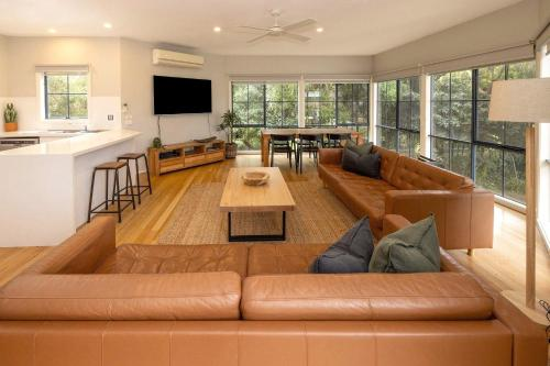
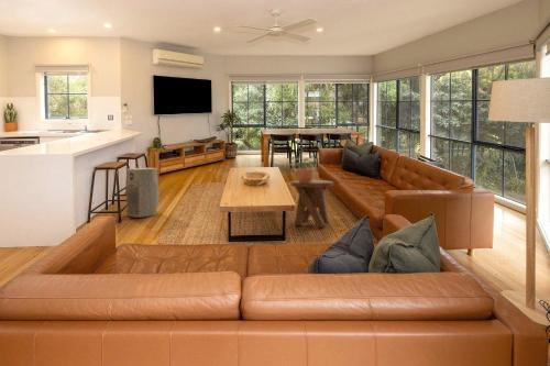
+ potted plant (307, 168)
+ air purifier (142, 191)
+ music stool (311, 202)
